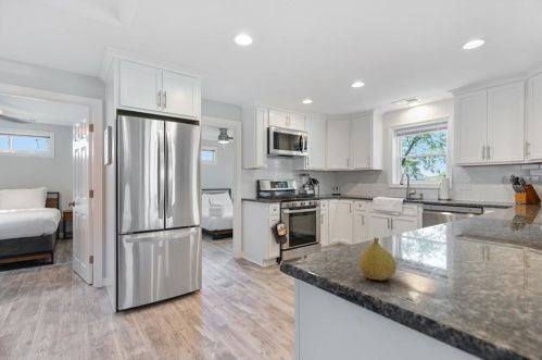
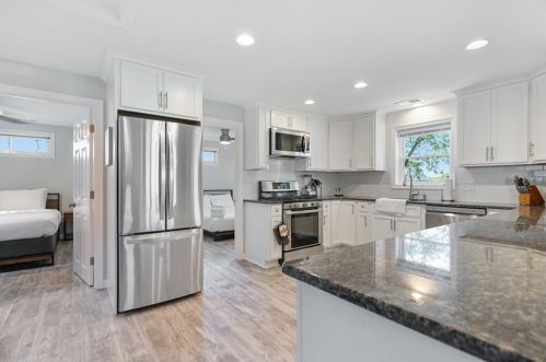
- fruit (377, 257)
